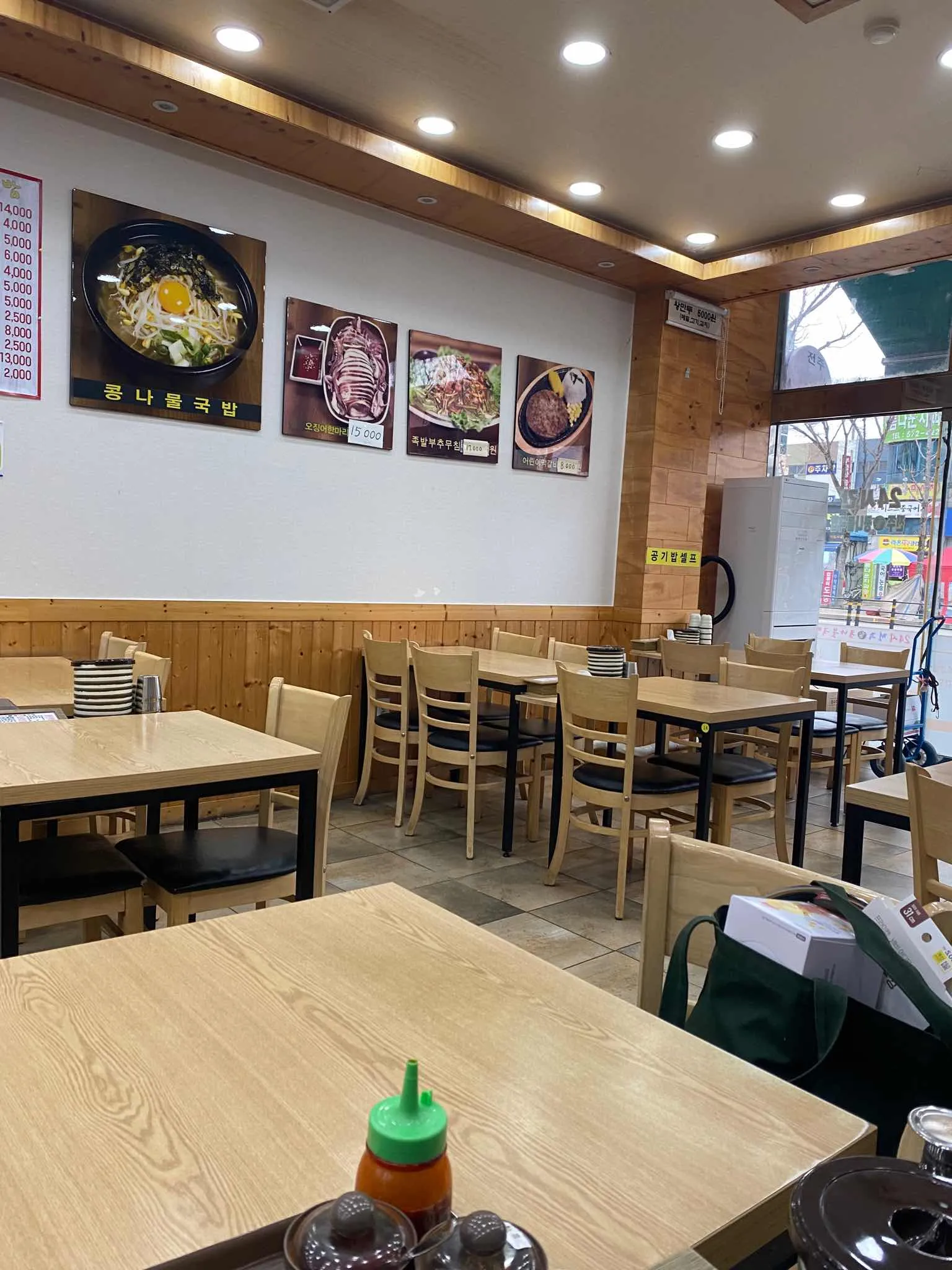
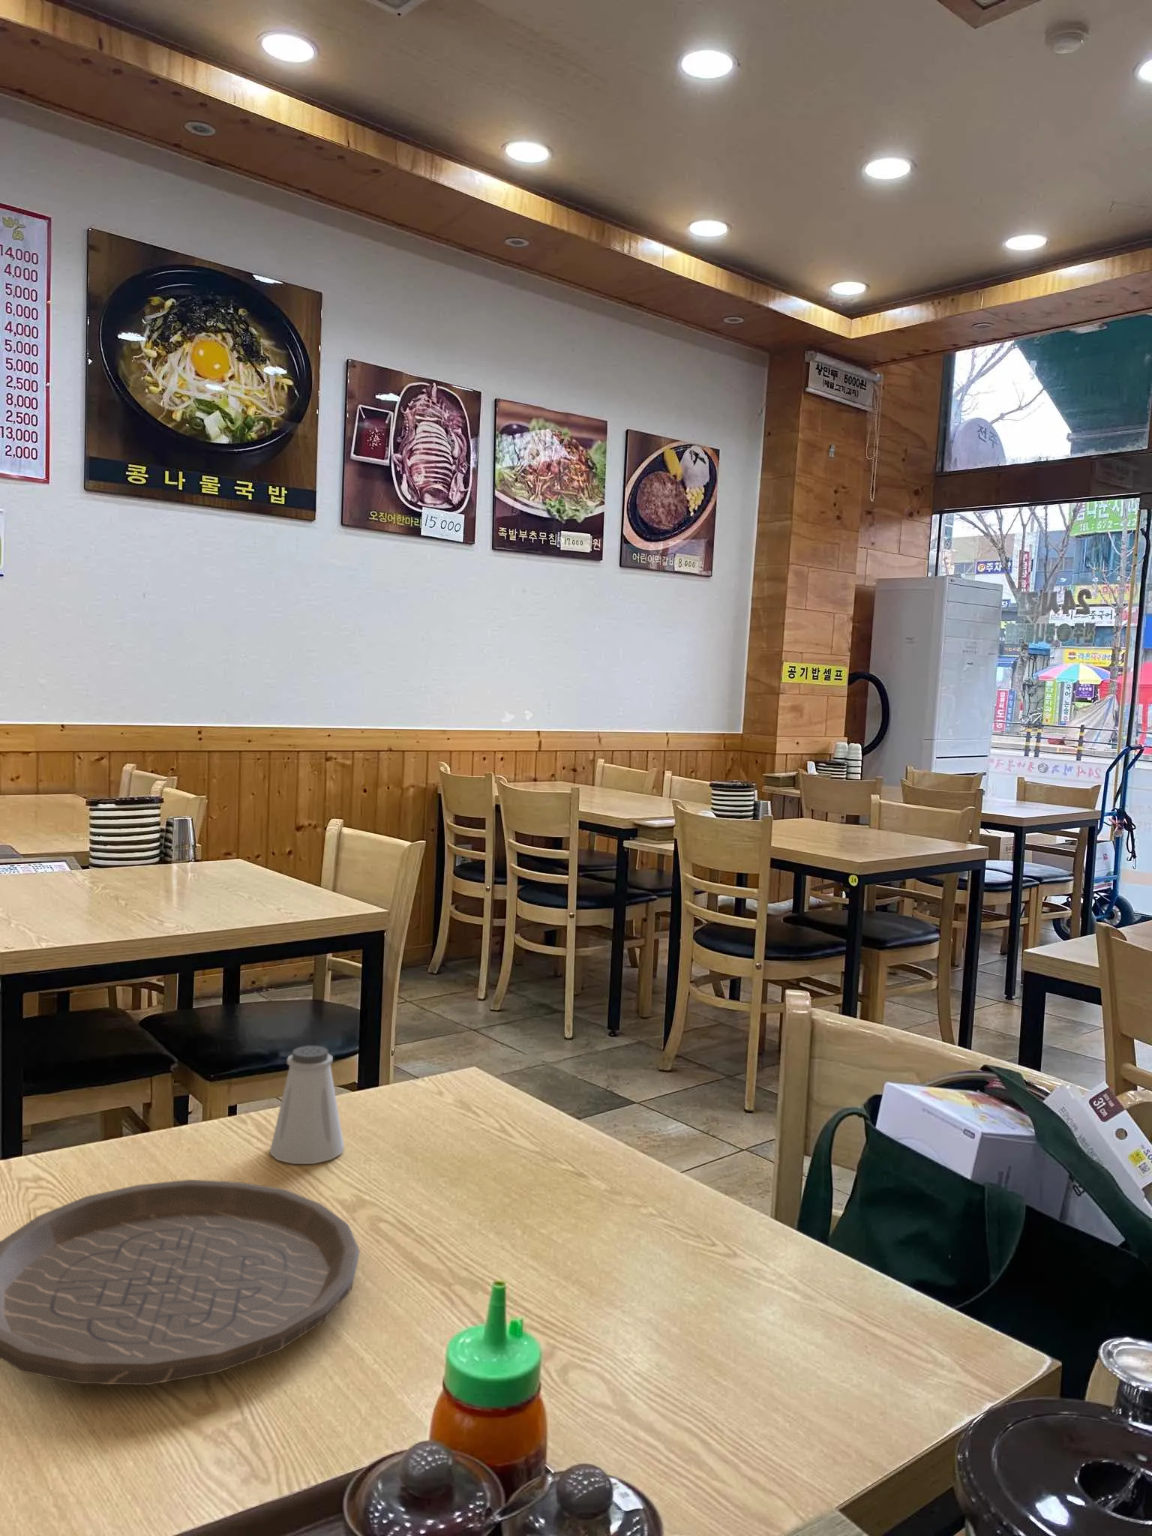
+ saltshaker (309, 1101)
+ plate (173, 1272)
